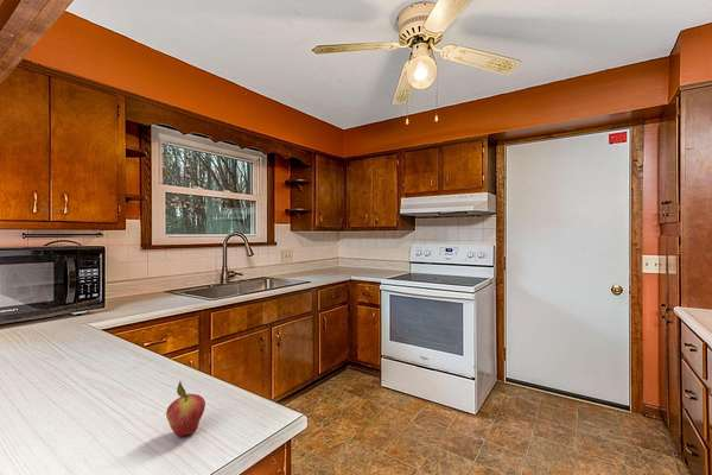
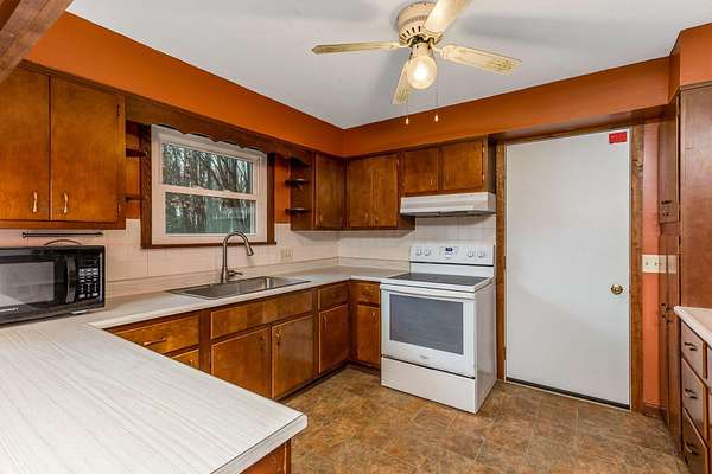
- fruit (185, 407)
